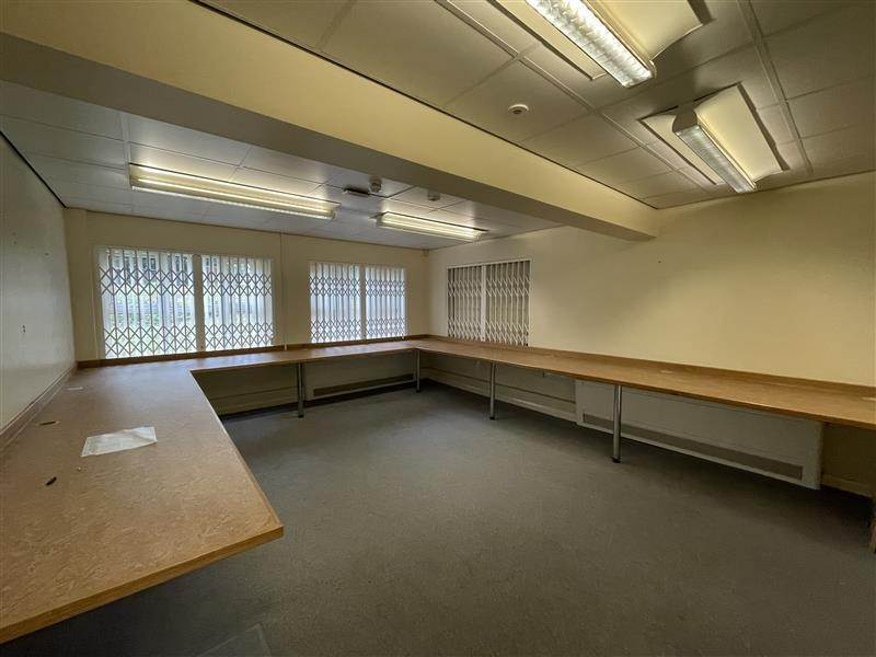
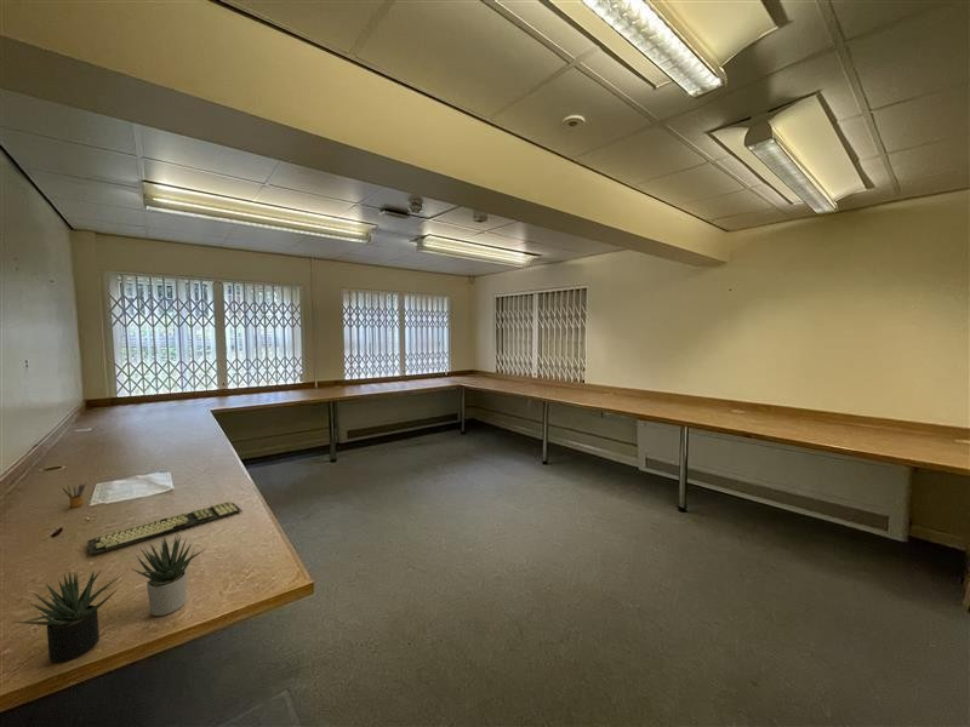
+ keyboard (171, 522)
+ pencil box (74, 494)
+ succulent plant (116, 589)
